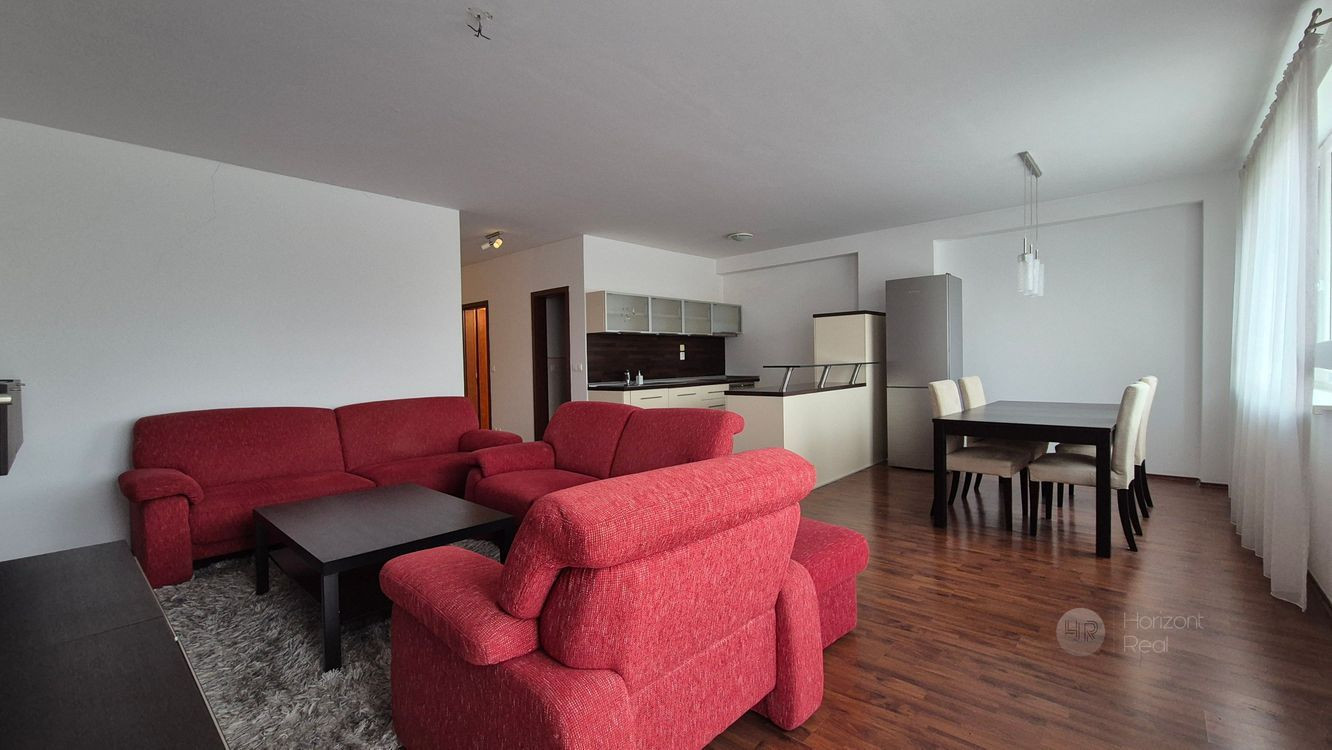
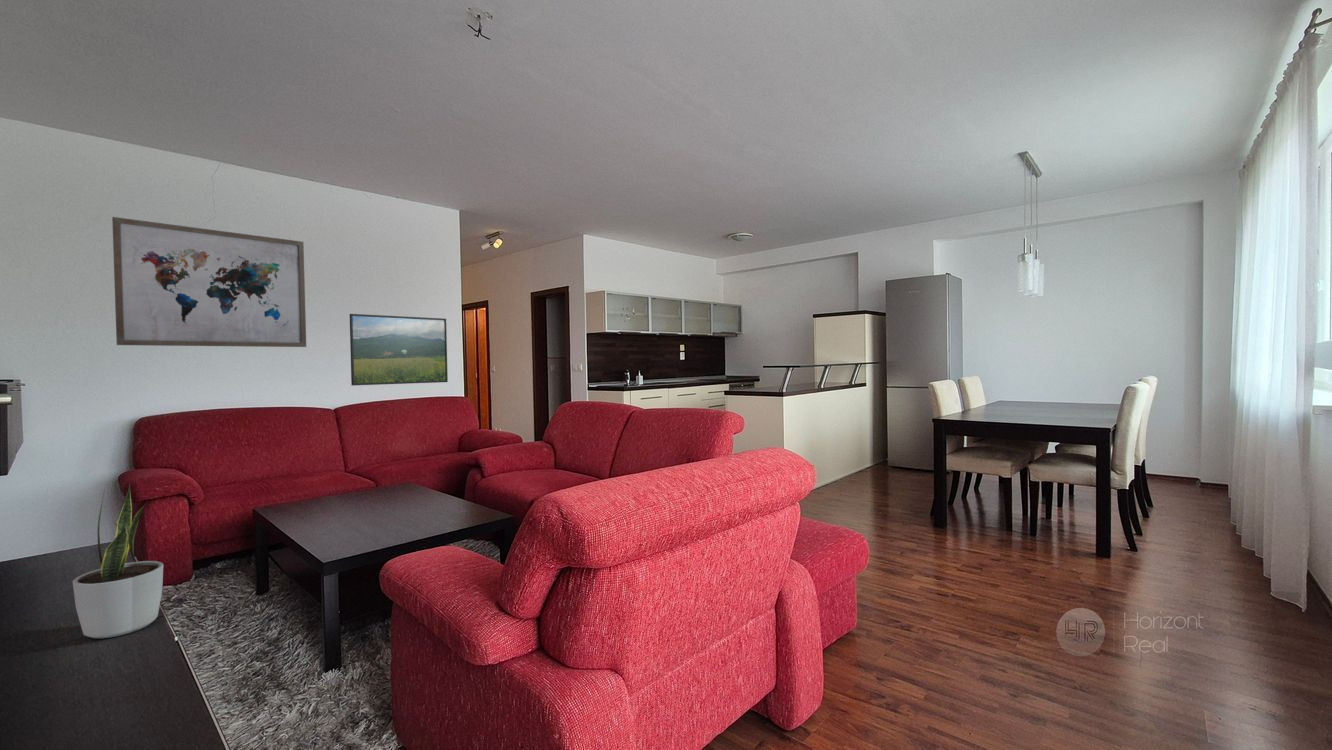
+ potted plant (118, 553)
+ wall art (218, 288)
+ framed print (401, 350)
